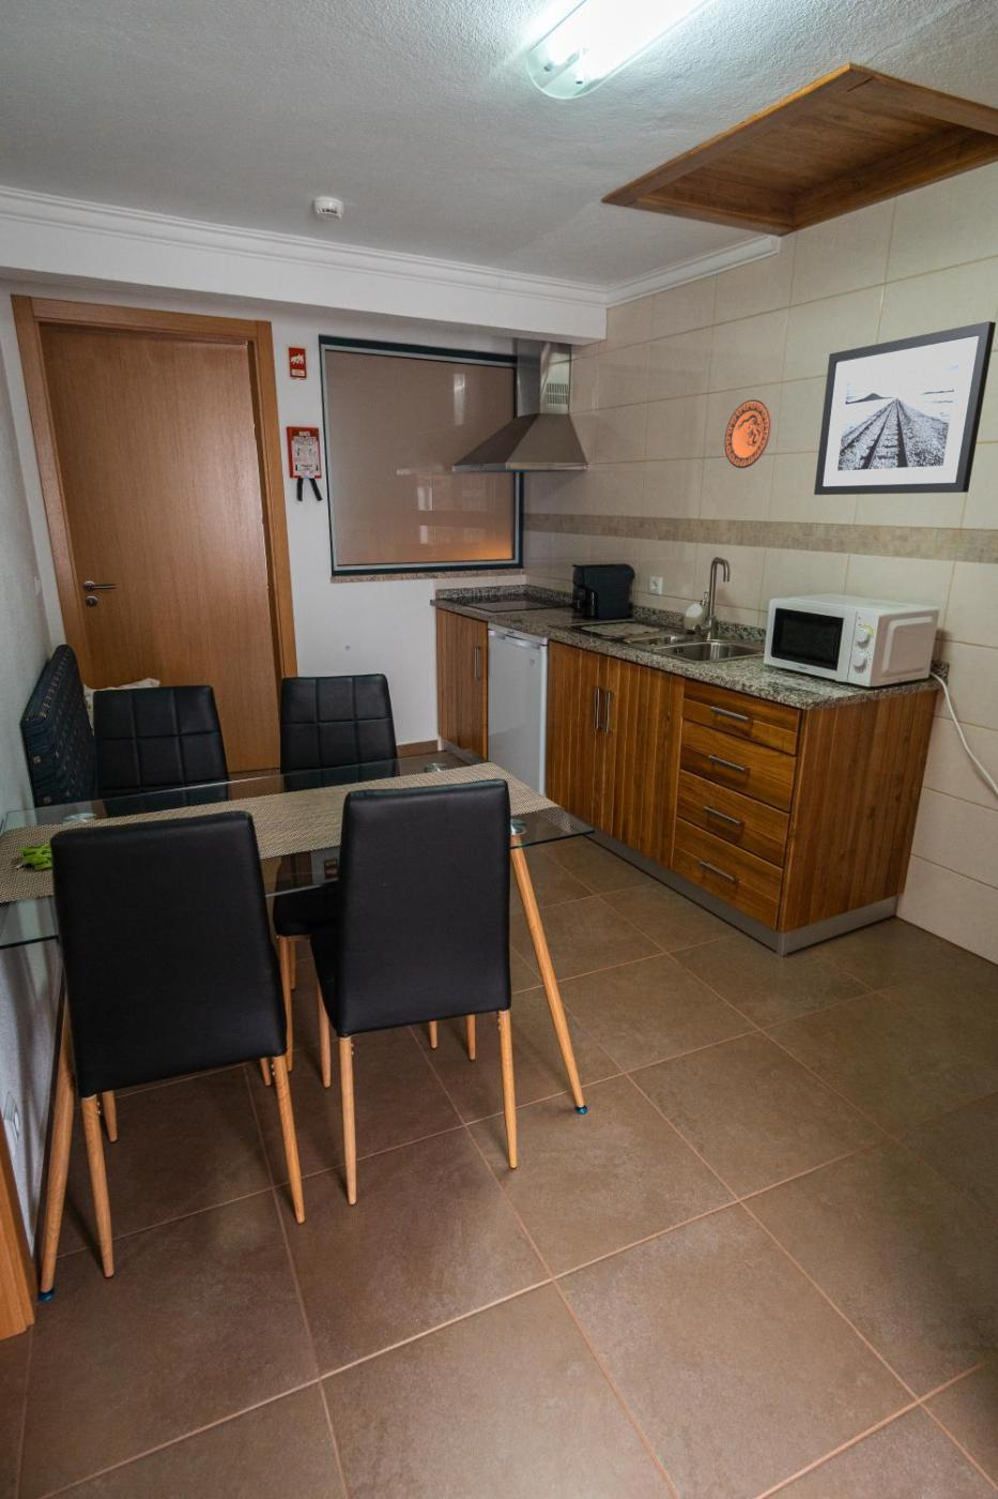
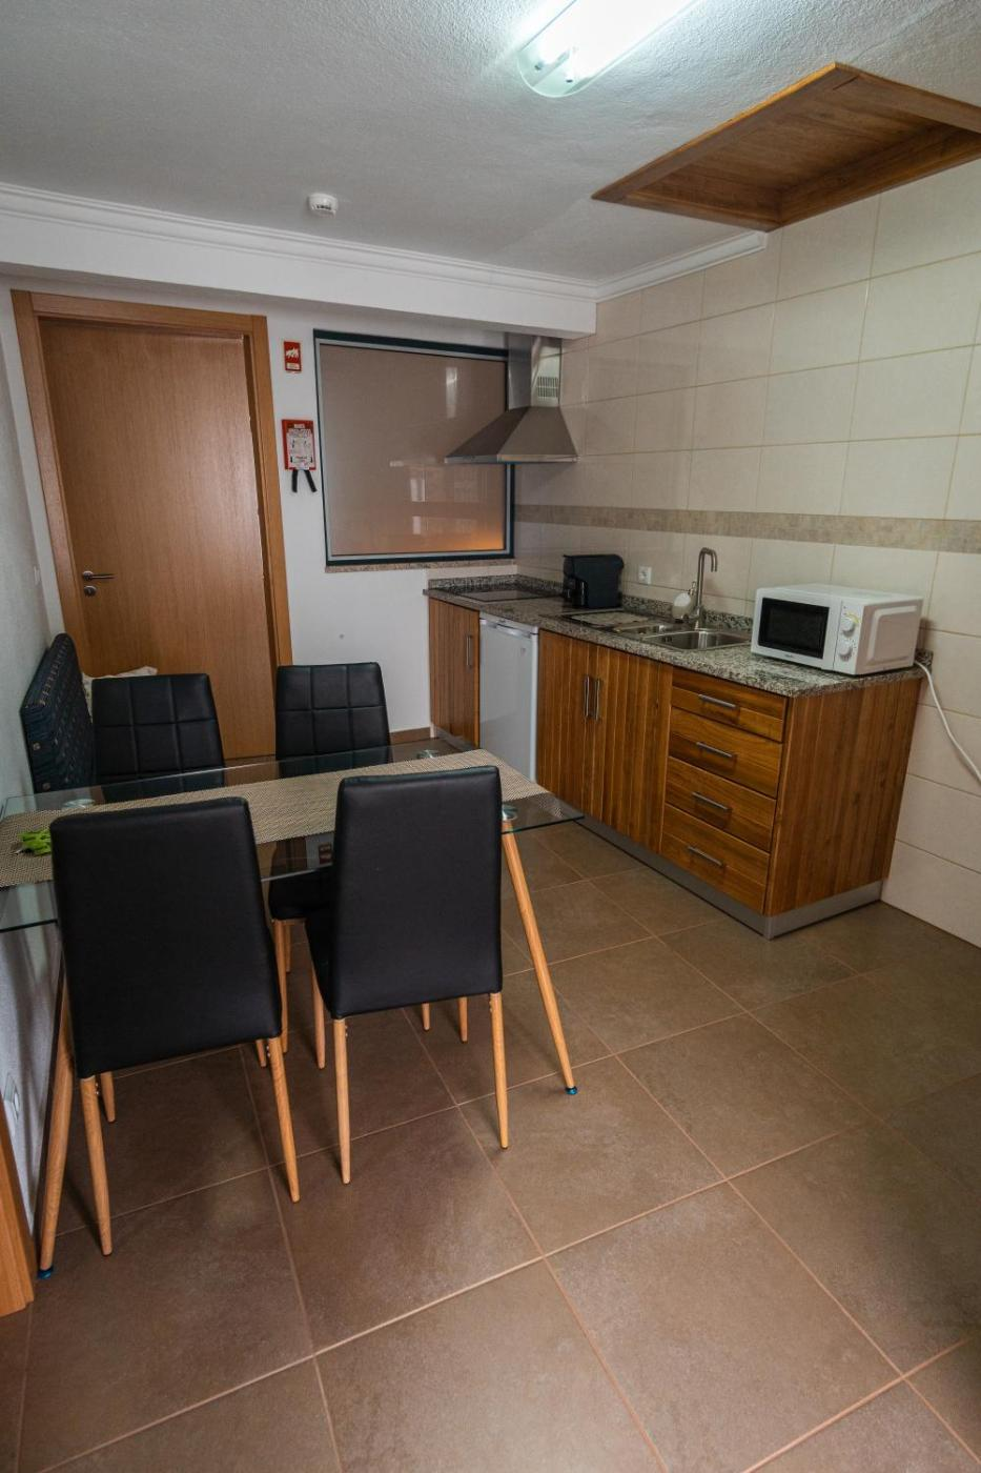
- decorative plate (747, 434)
- wall art (894, 418)
